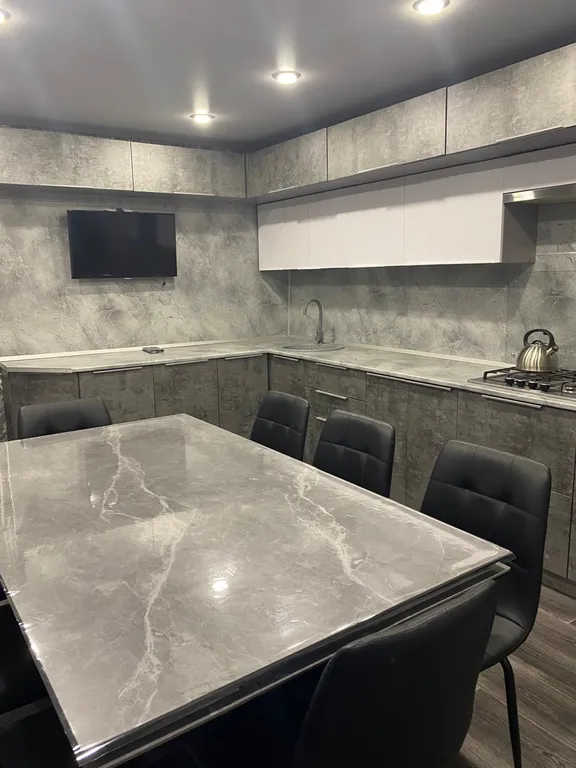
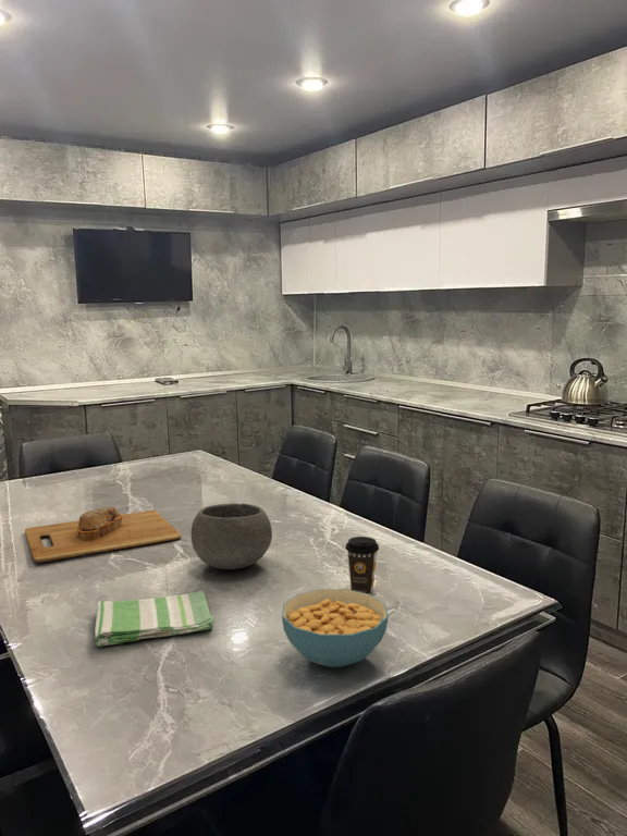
+ bowl (231, 537)
+ dish towel (153, 614)
+ coffee cup (361, 565)
+ cutting board (100, 522)
+ cereal bowl (334, 635)
